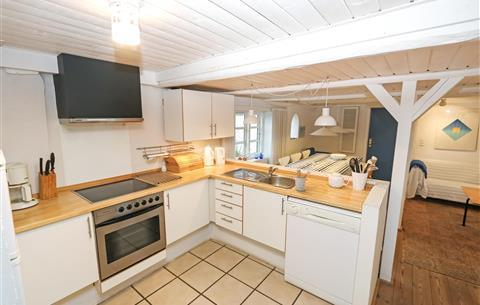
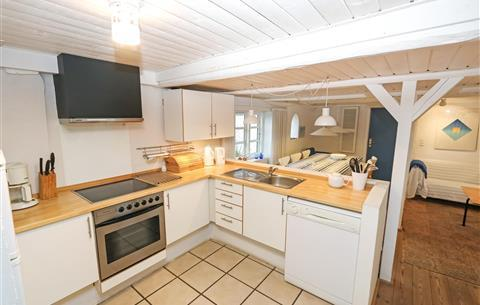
- utensil holder (303, 180)
